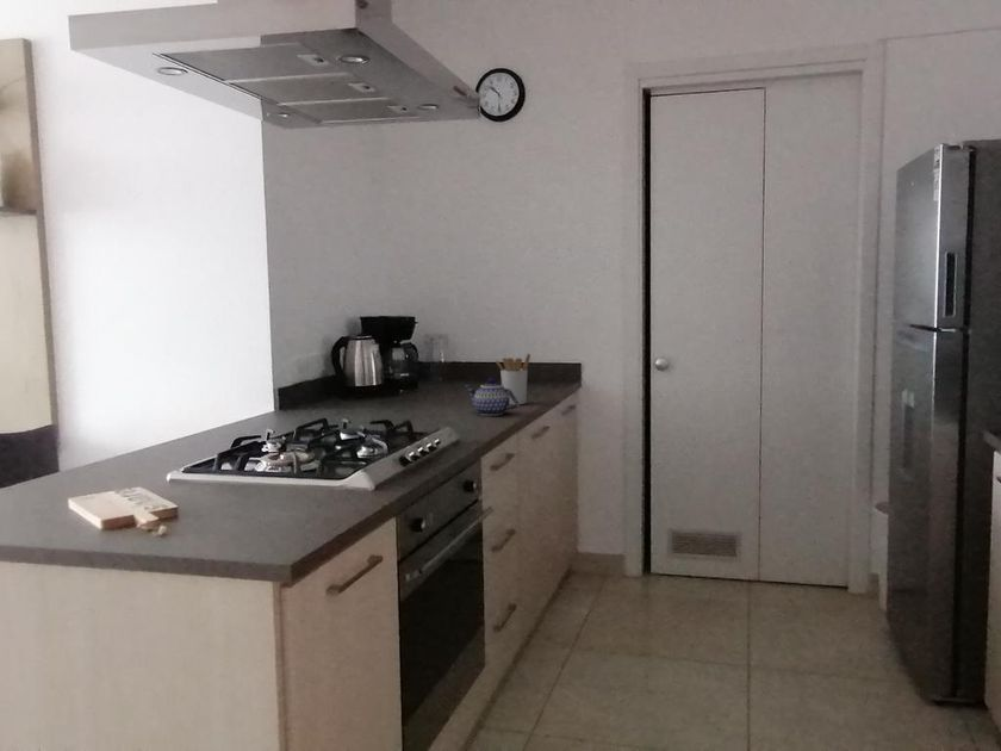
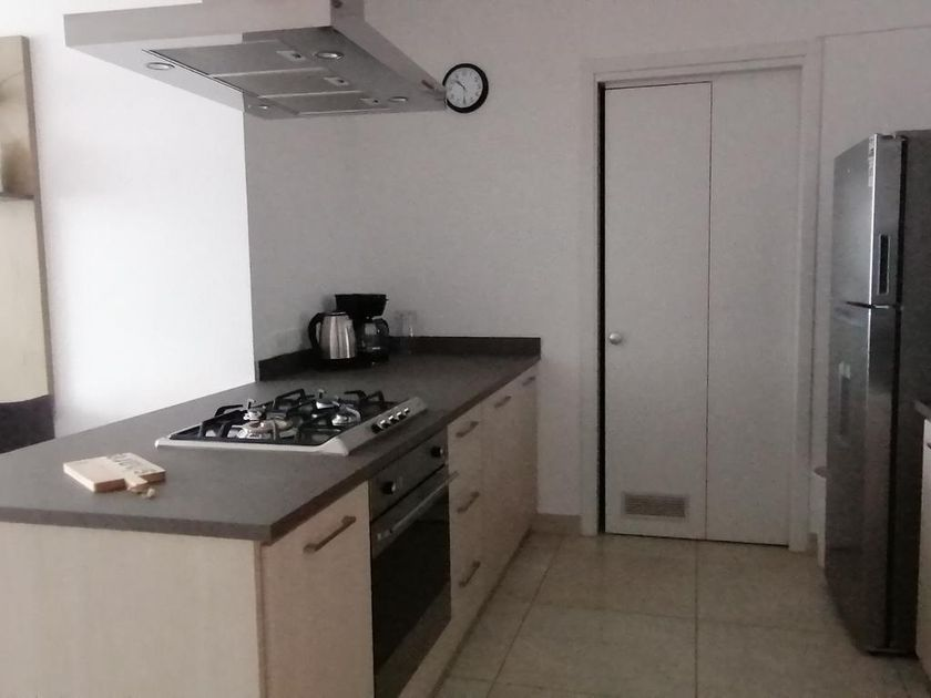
- teapot (491, 396)
- utensil holder (514, 379)
